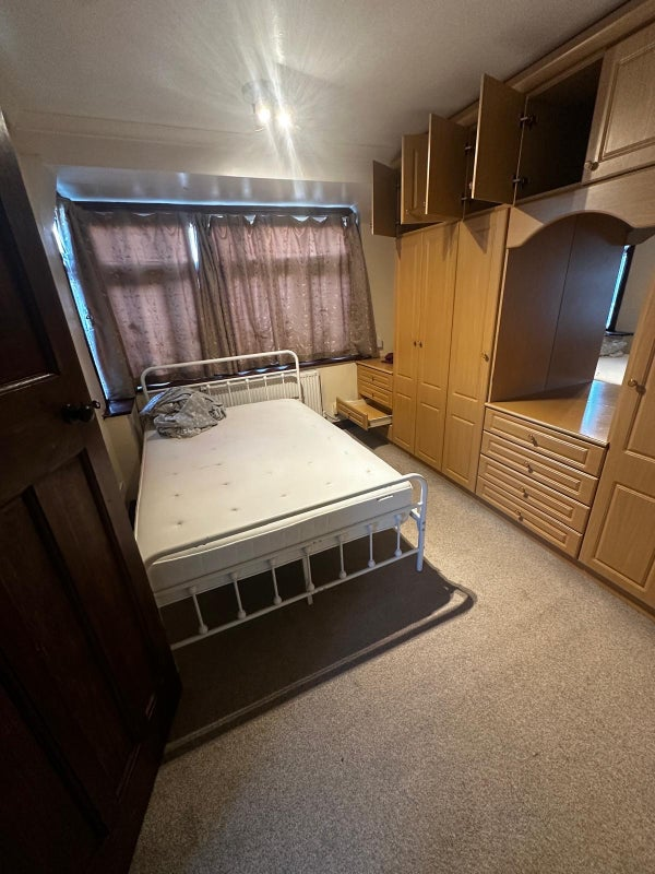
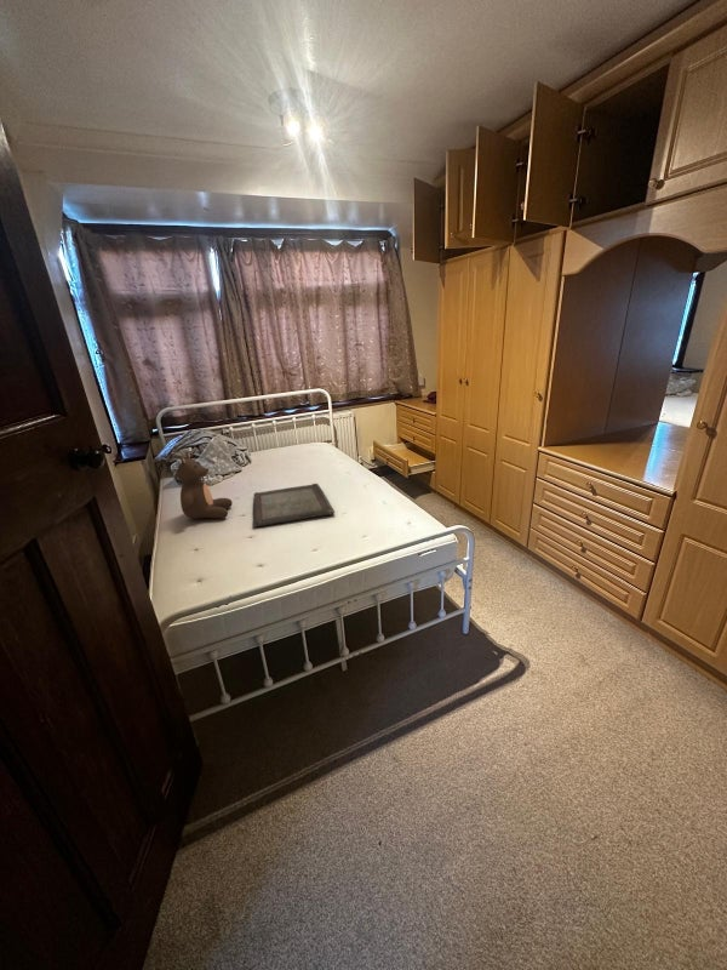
+ teddy bear (202, 484)
+ serving tray (291, 502)
